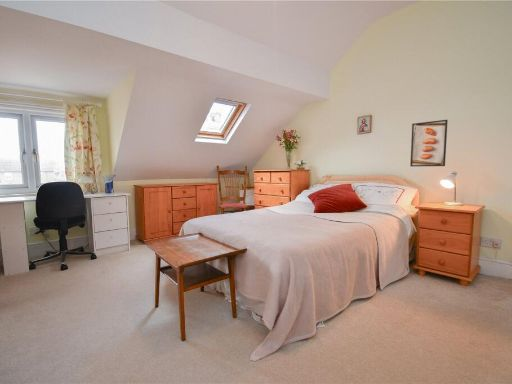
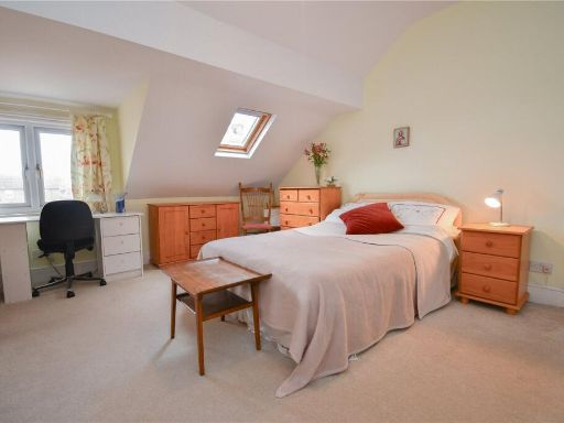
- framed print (428, 144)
